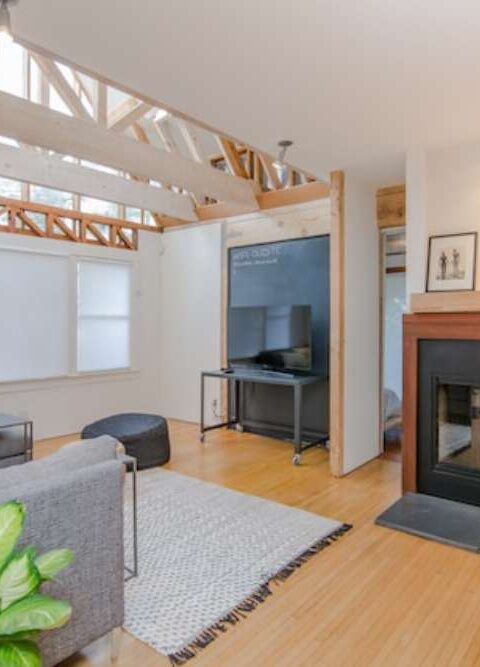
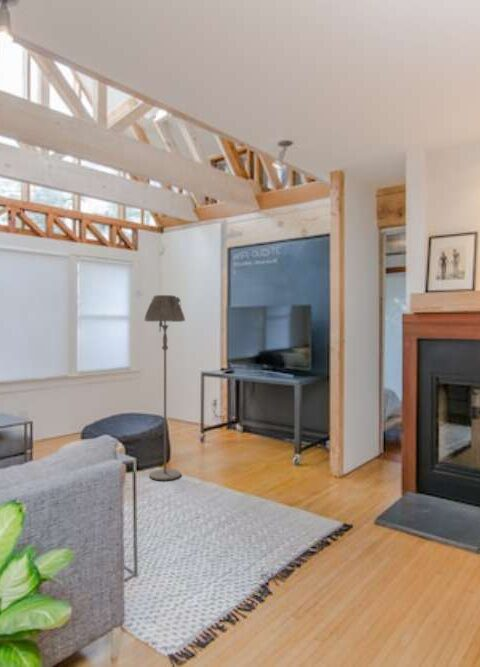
+ floor lamp (164, 385)
